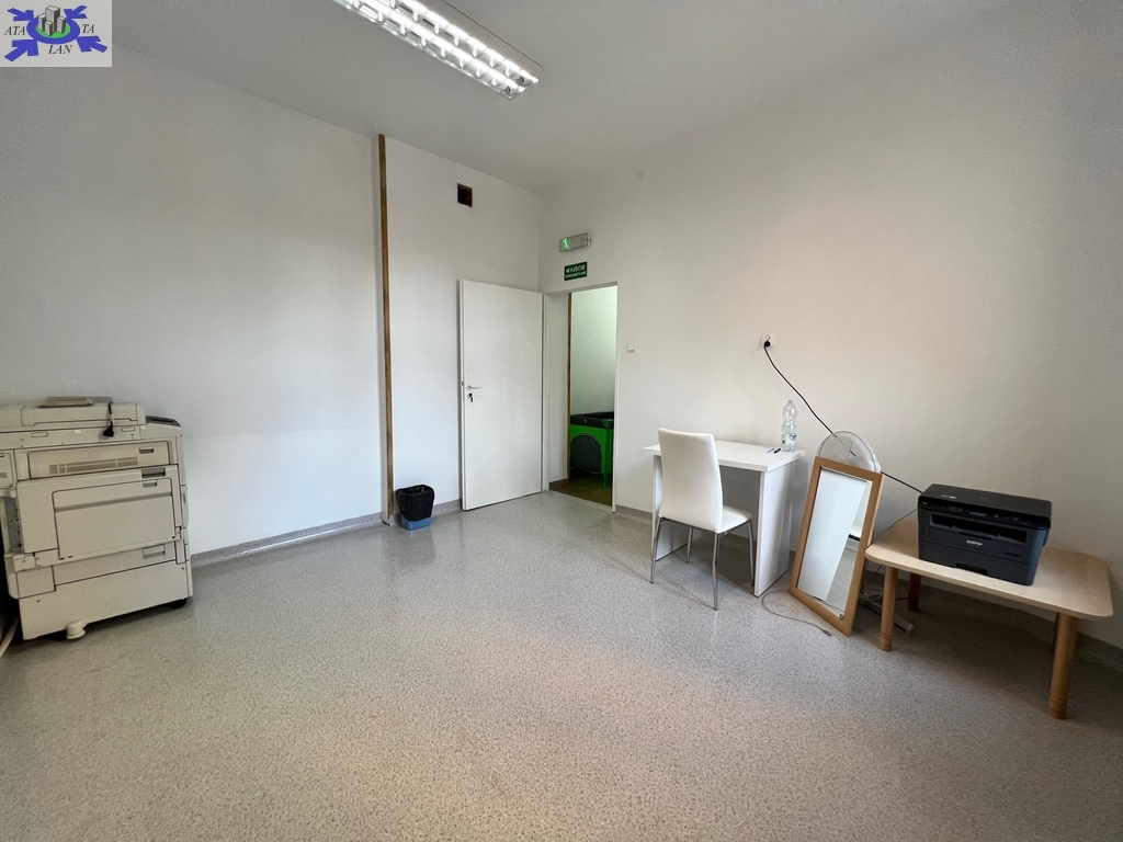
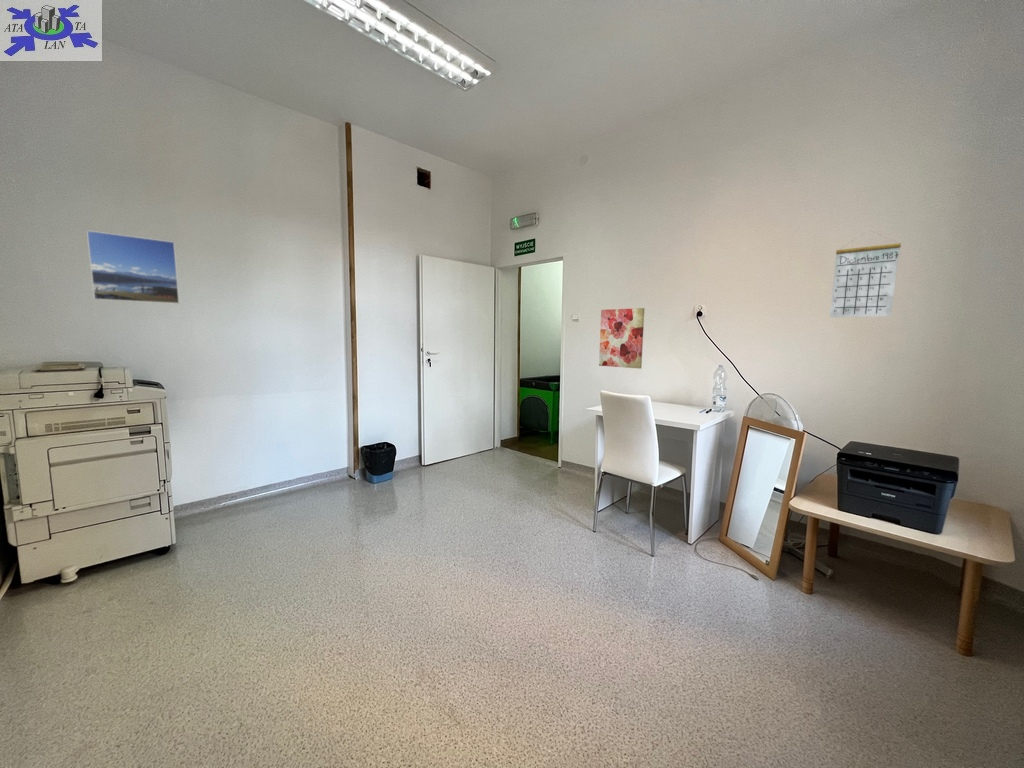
+ wall art (620, 338)
+ calendar (864, 273)
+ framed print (135, 269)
